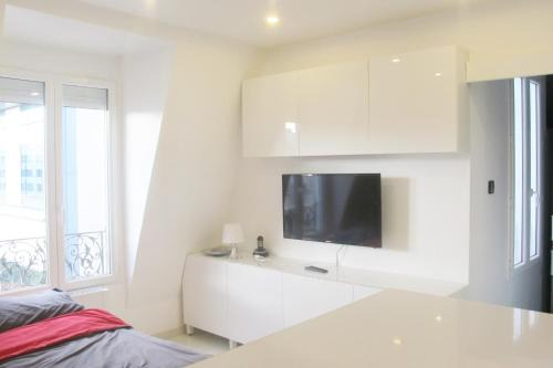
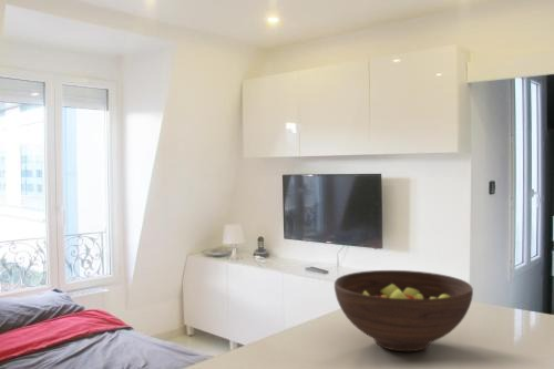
+ fruit bowl (401, 314)
